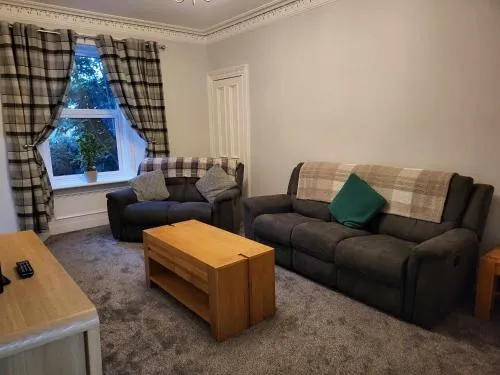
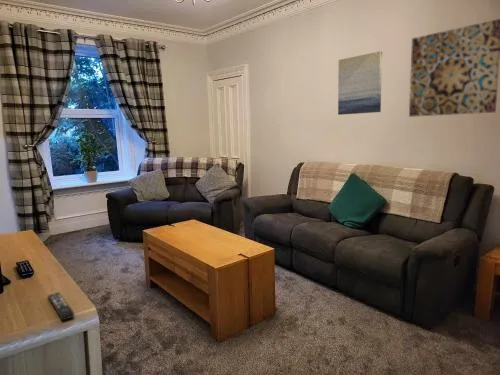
+ wall art (451, 72)
+ remote control (60, 304)
+ wall art (358, 85)
